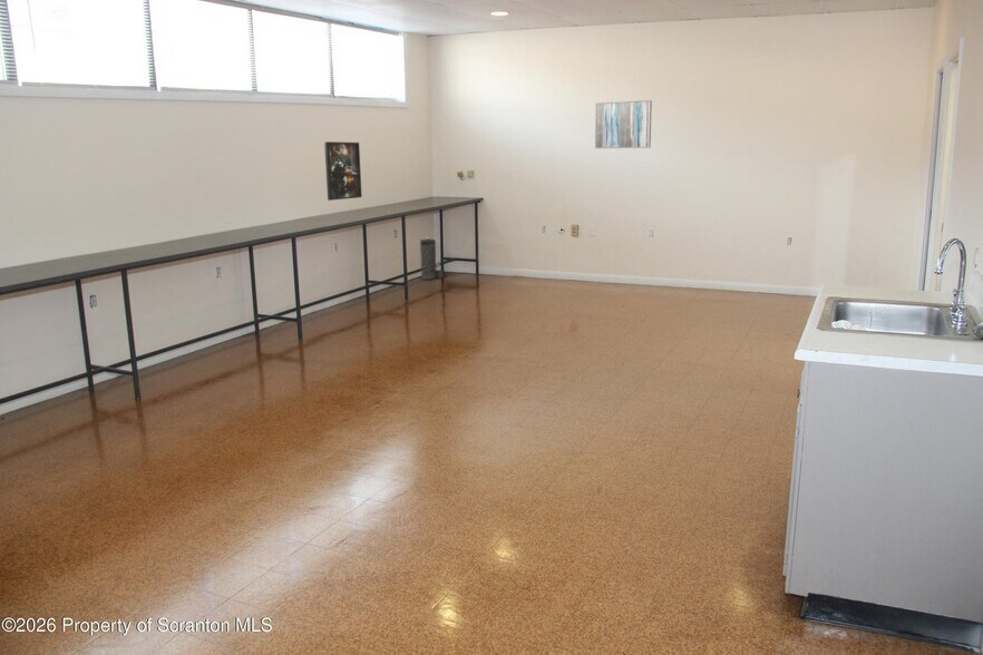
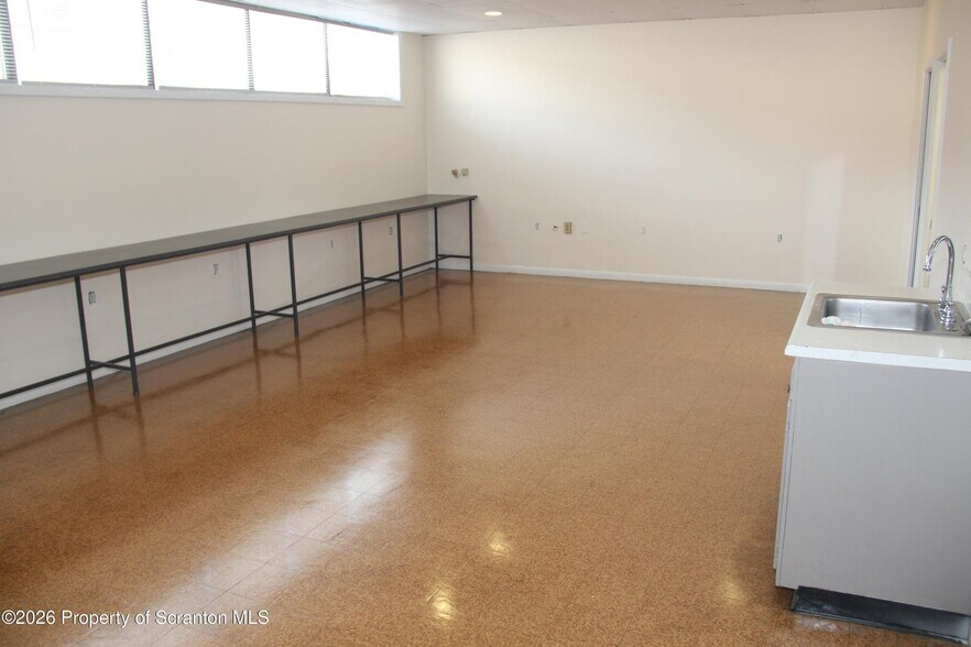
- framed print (343, 170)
- wall art (622, 125)
- canister (431, 257)
